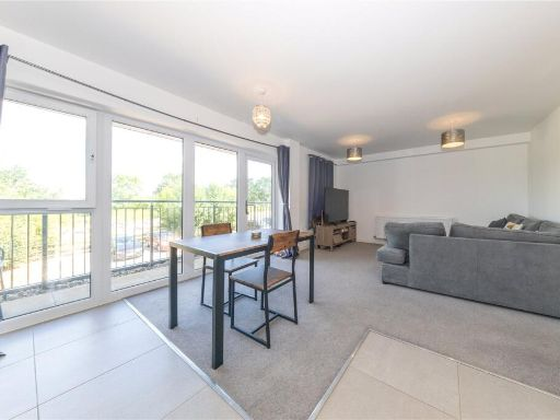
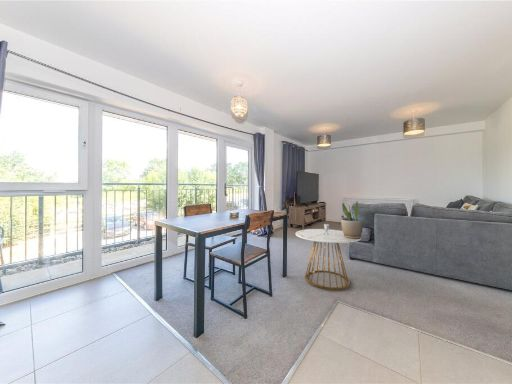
+ side table (328, 252)
+ potted plant (351, 218)
